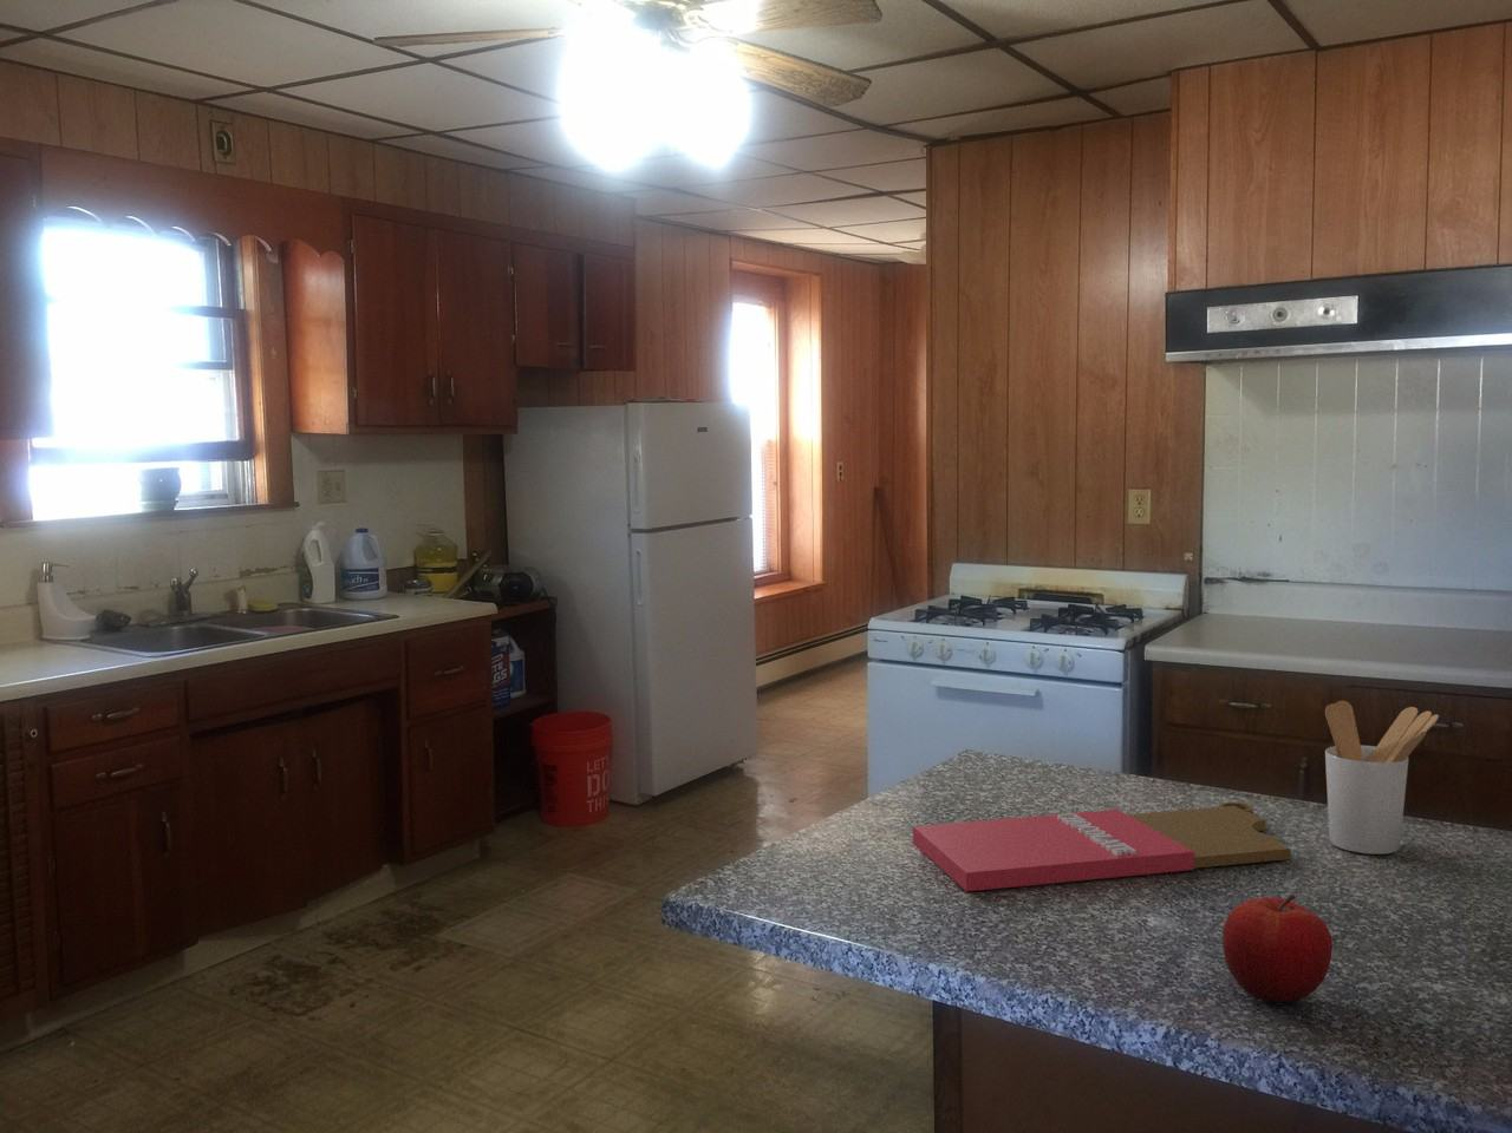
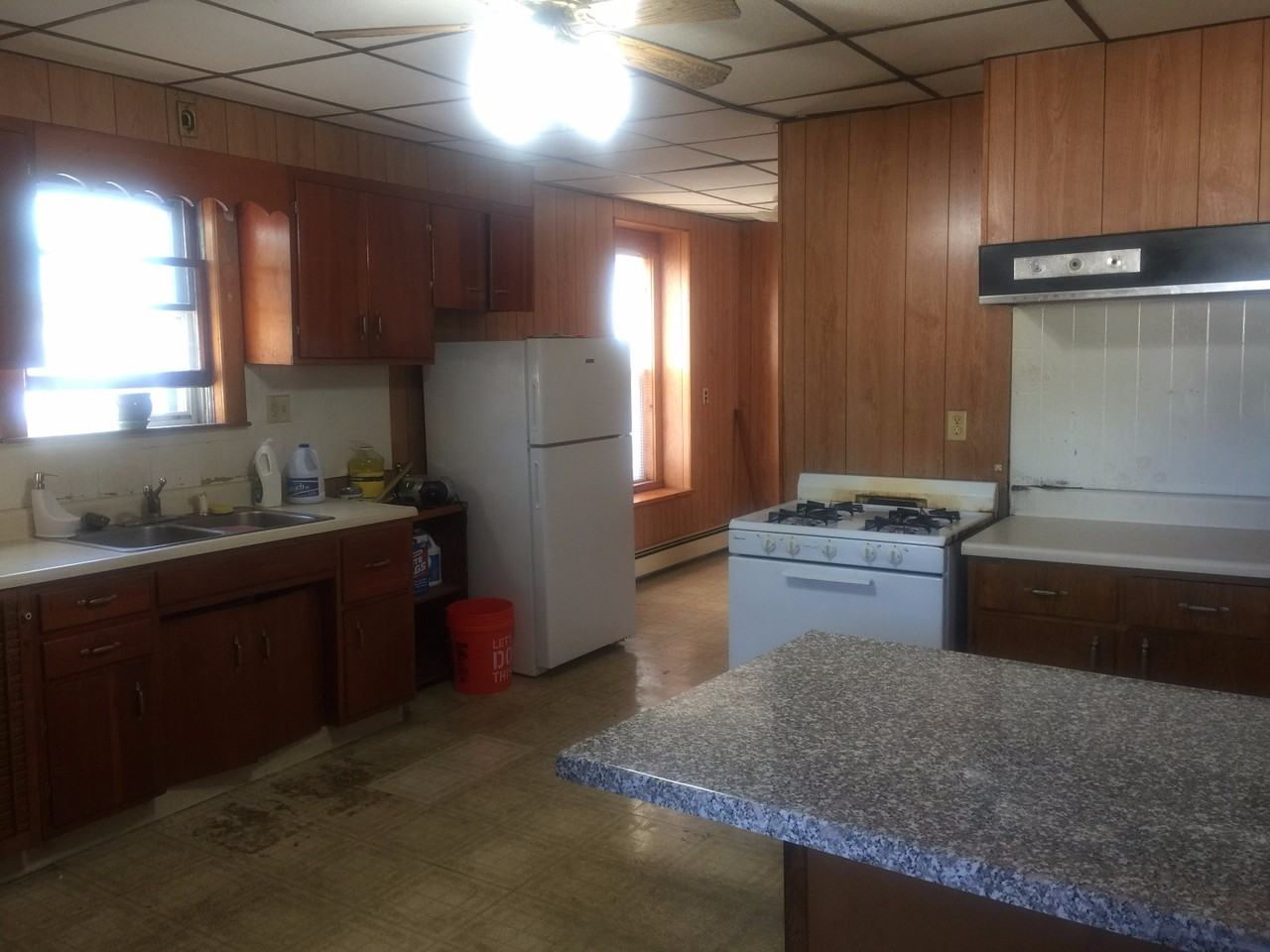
- utensil holder (1381, 775)
- fruit (1276, 945)
- cutting board (1117, 837)
